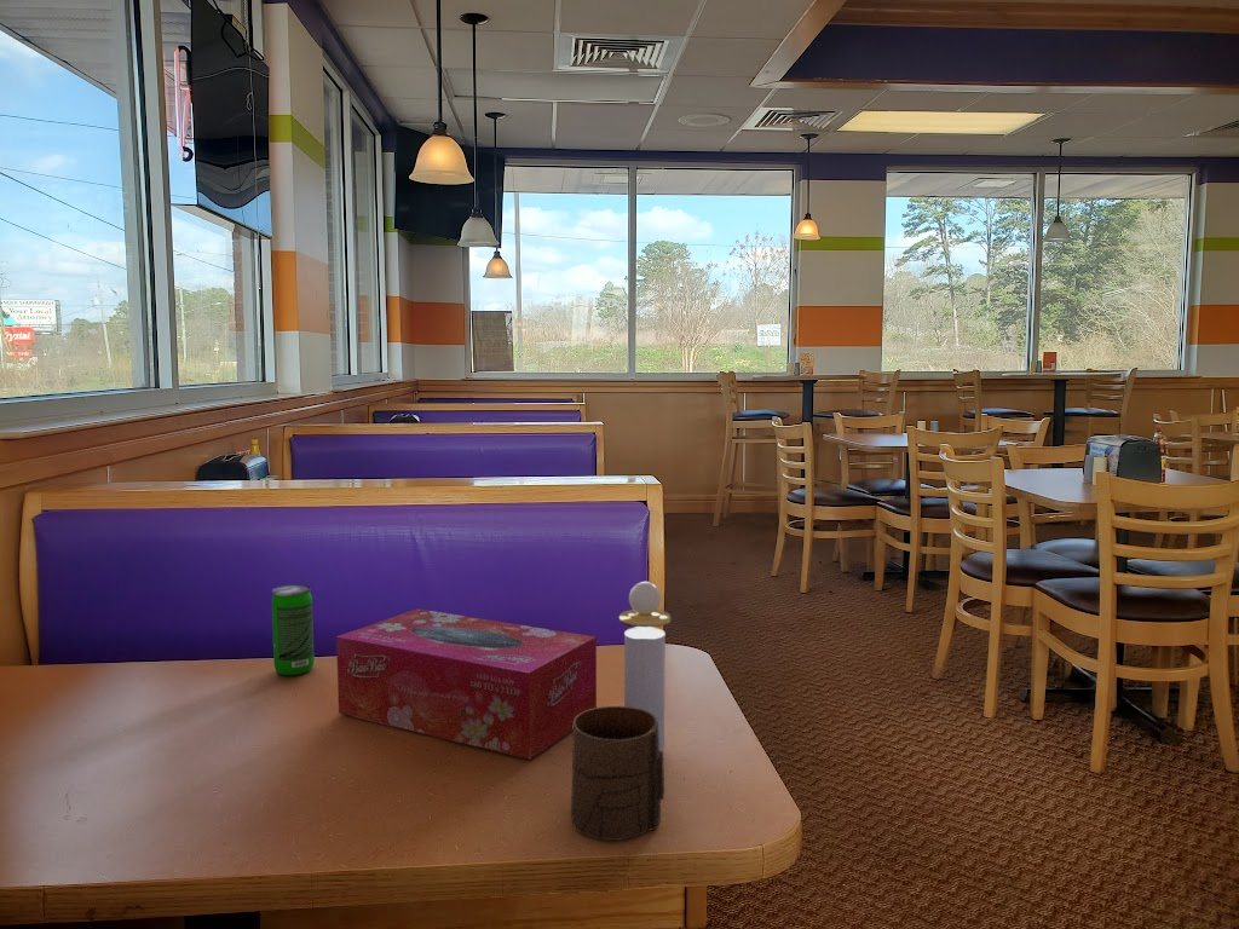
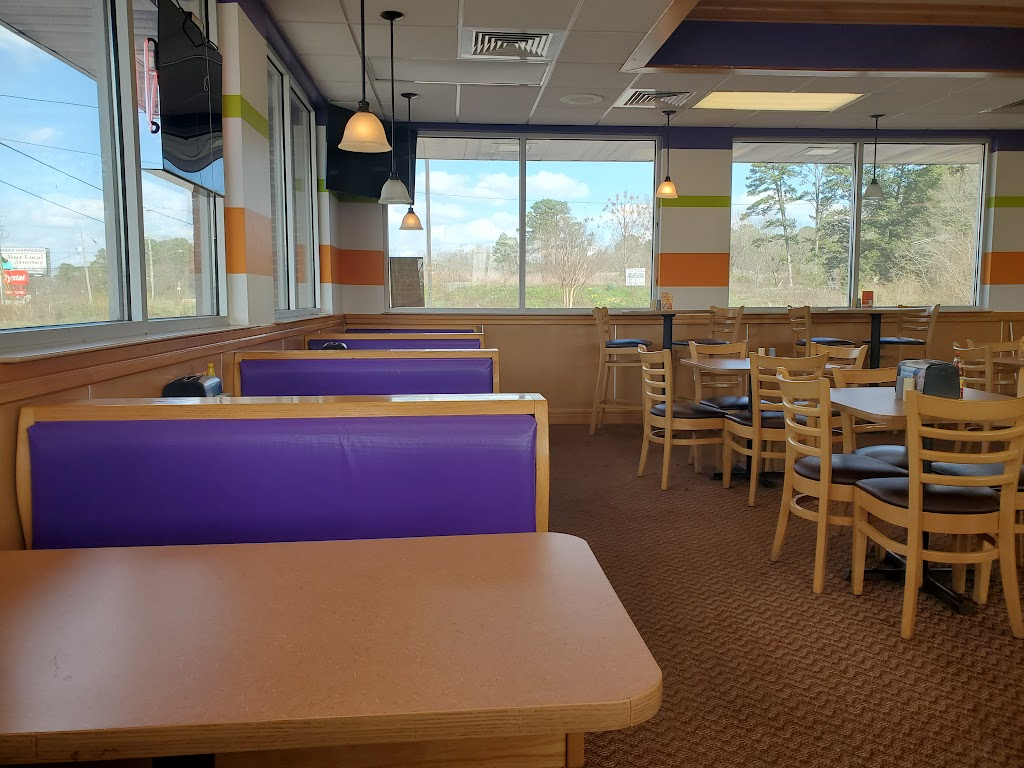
- cup (617, 771)
- tissue box (466, 675)
- beverage can (293, 629)
- perfume bottle (644, 668)
